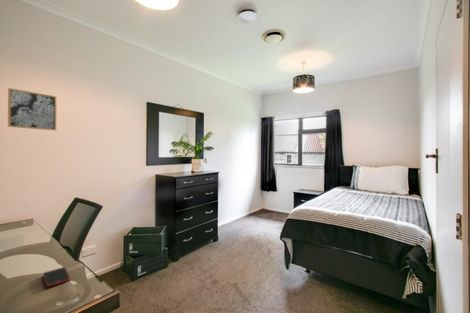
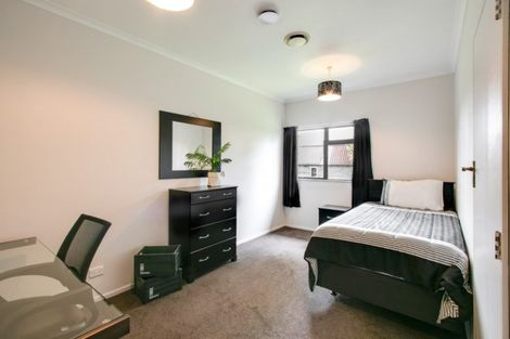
- cell phone (56, 276)
- wall art (33, 110)
